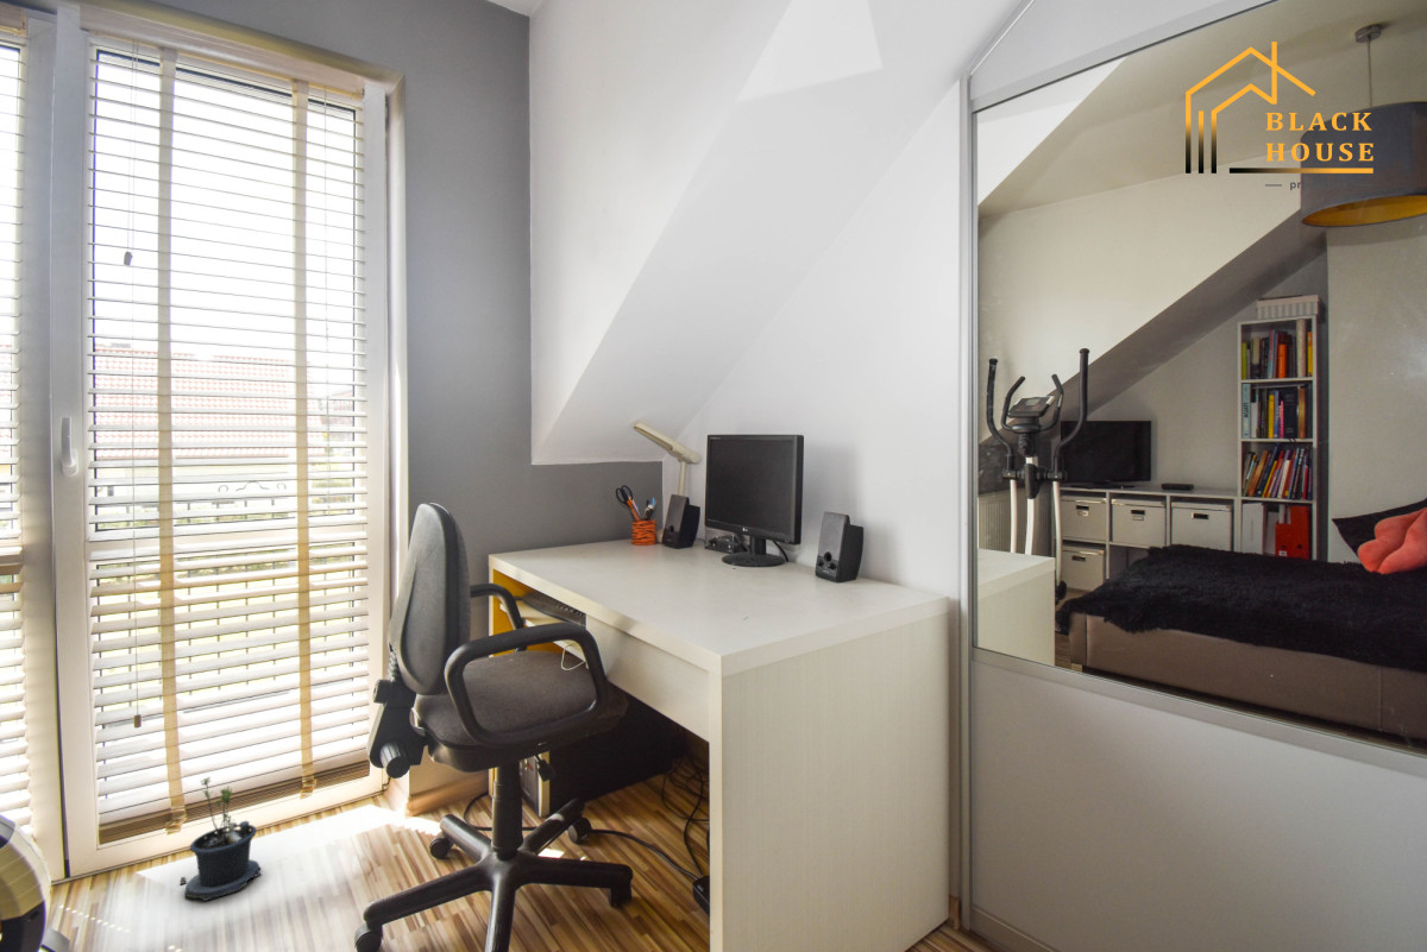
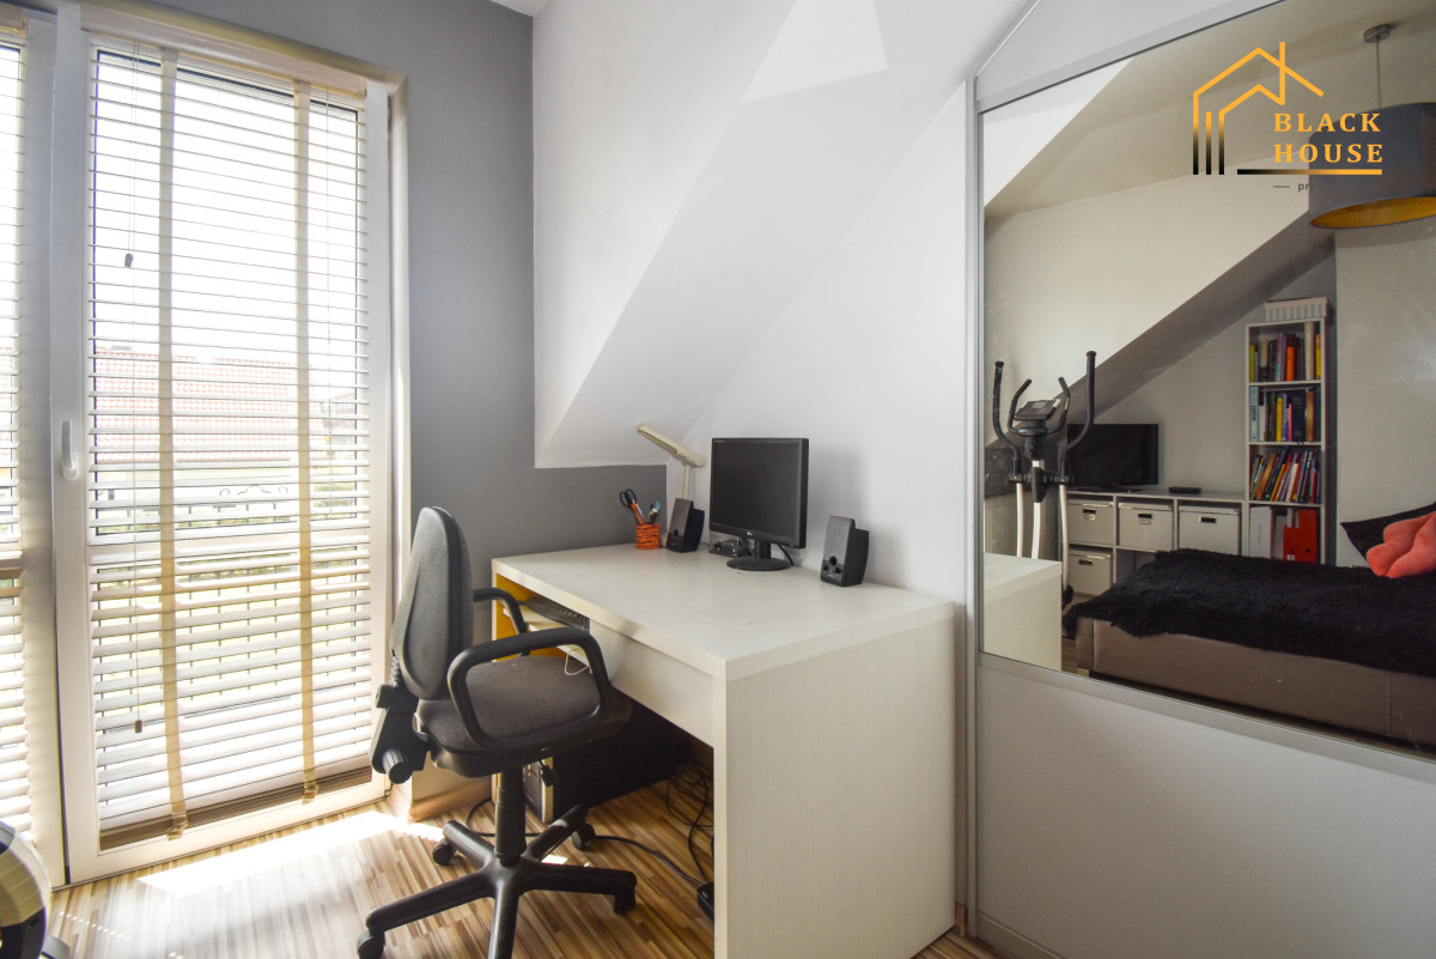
- potted plant (221, 827)
